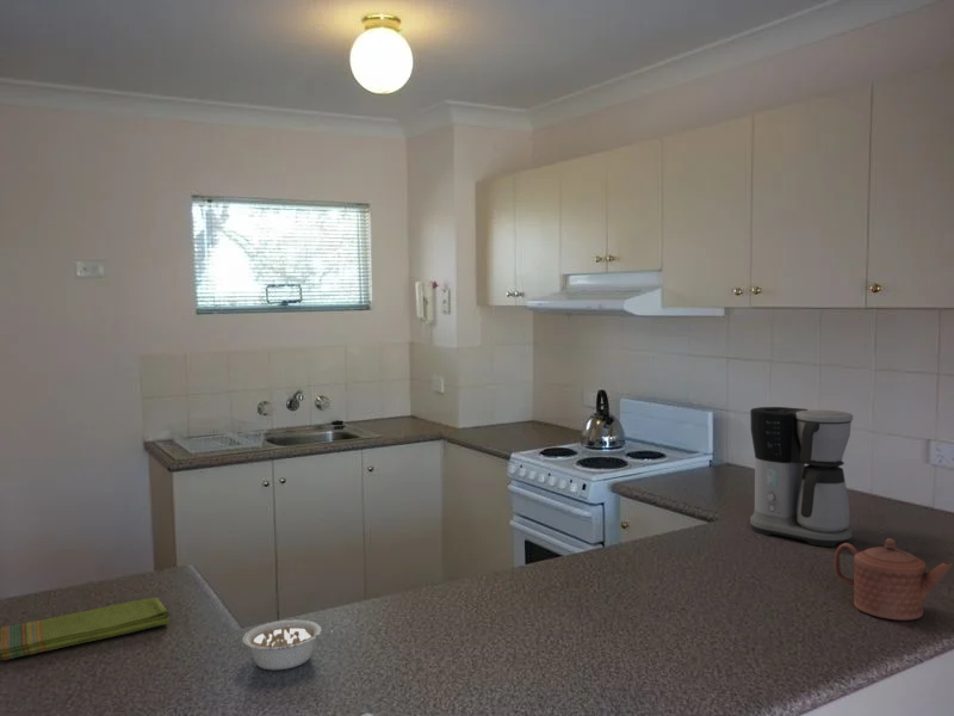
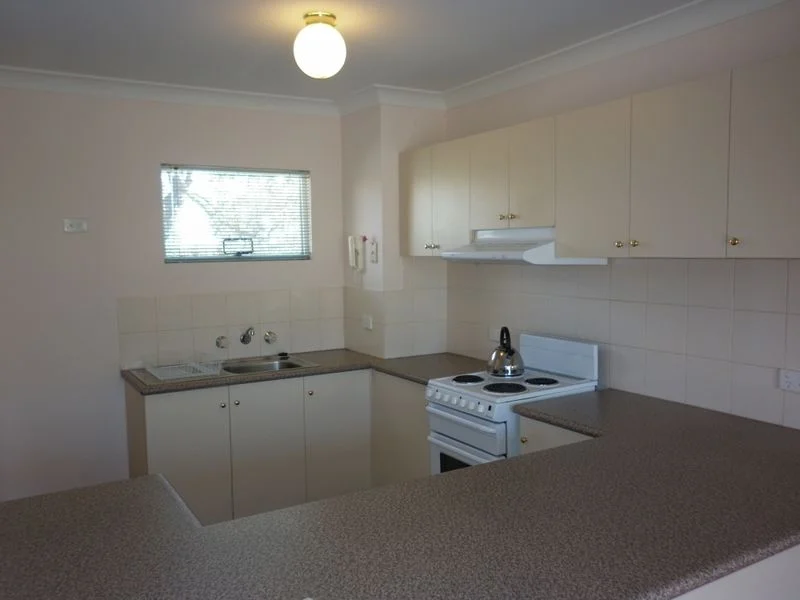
- dish towel (69, 625)
- coffee maker (797, 473)
- teapot (890, 574)
- legume (285, 643)
